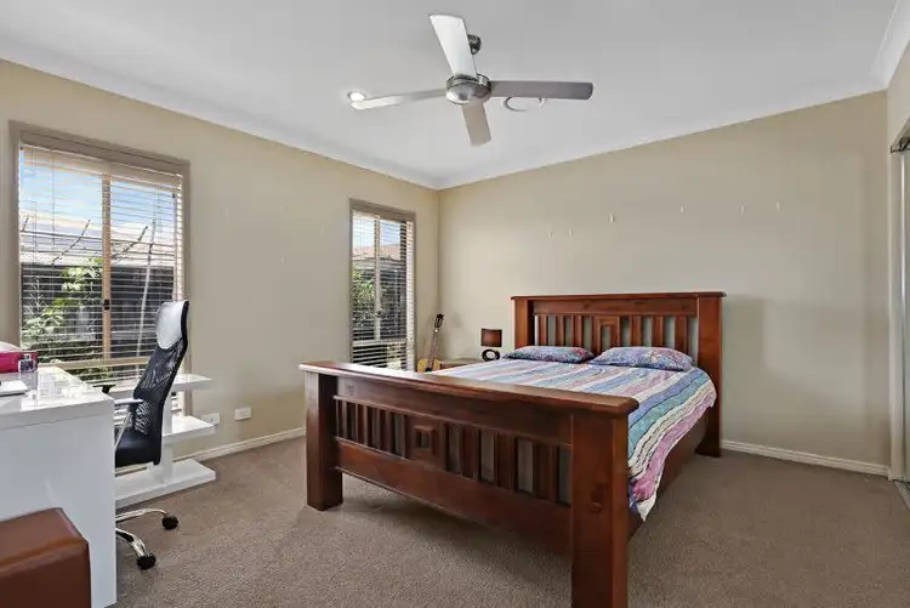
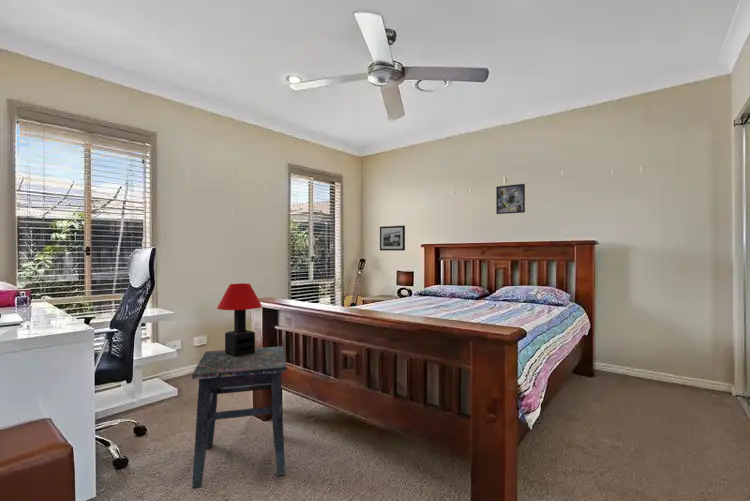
+ picture frame (392, 238)
+ table lamp (240, 318)
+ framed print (510, 199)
+ side table (243, 409)
